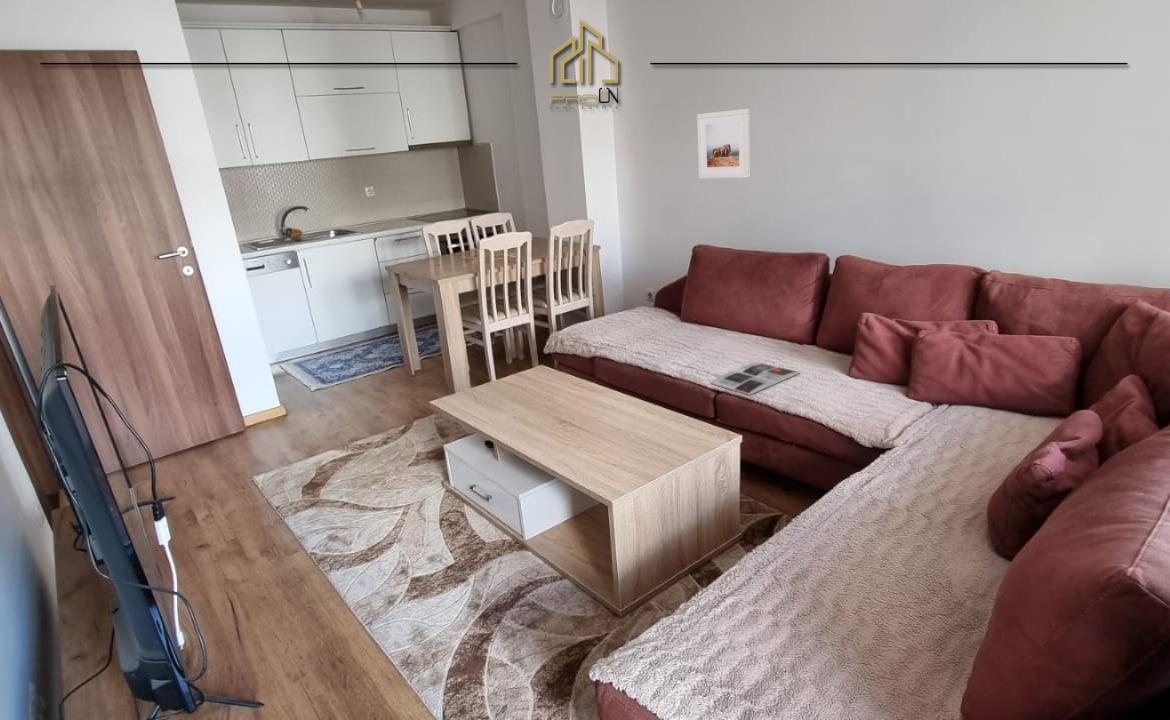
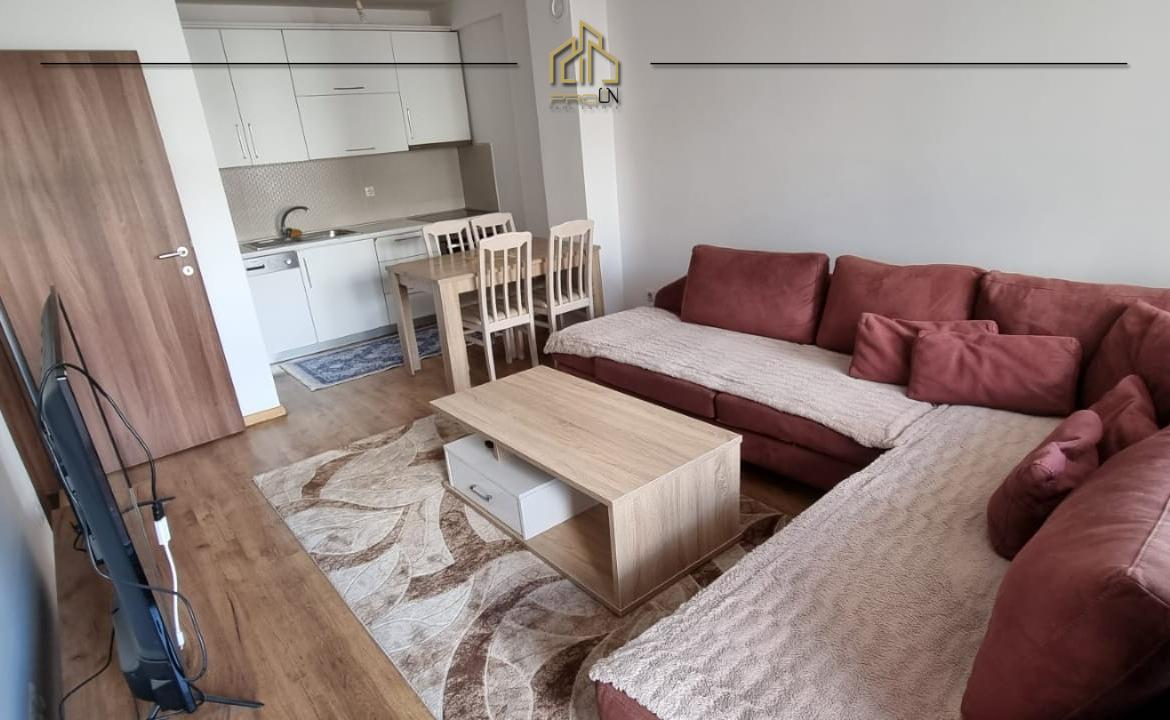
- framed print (723, 145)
- magazine (755, 376)
